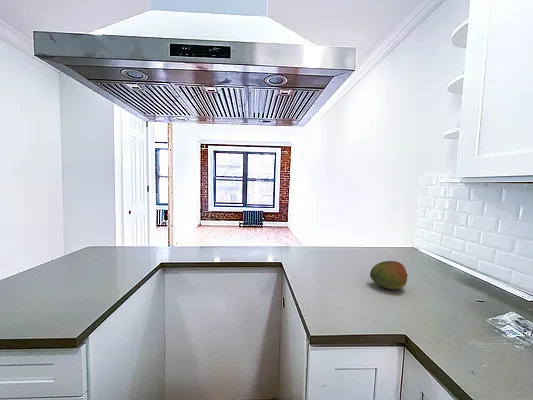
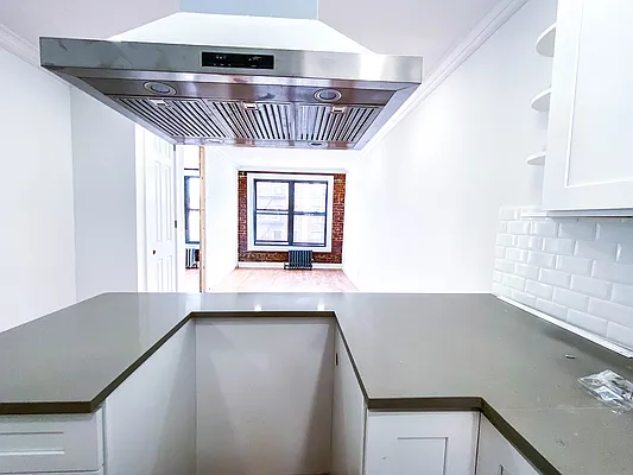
- fruit (388, 274)
